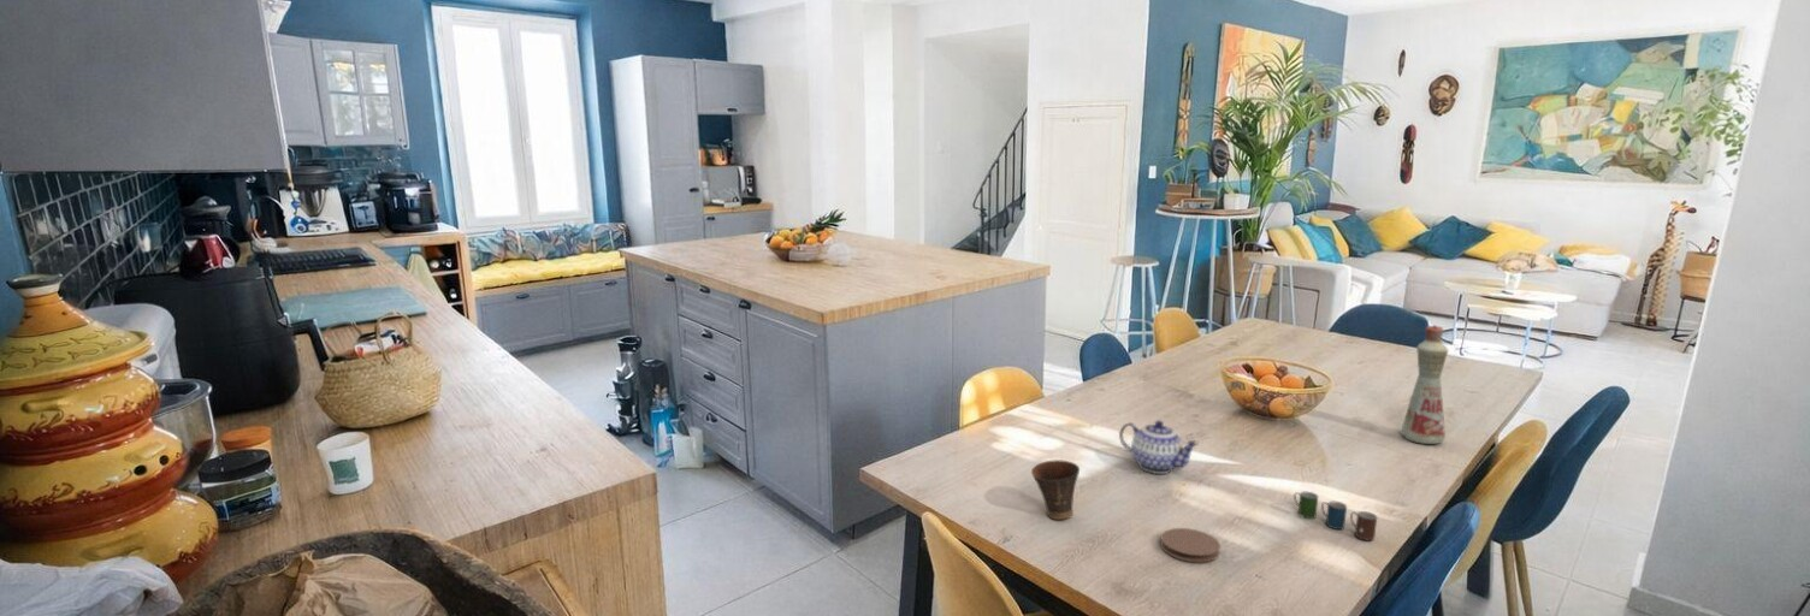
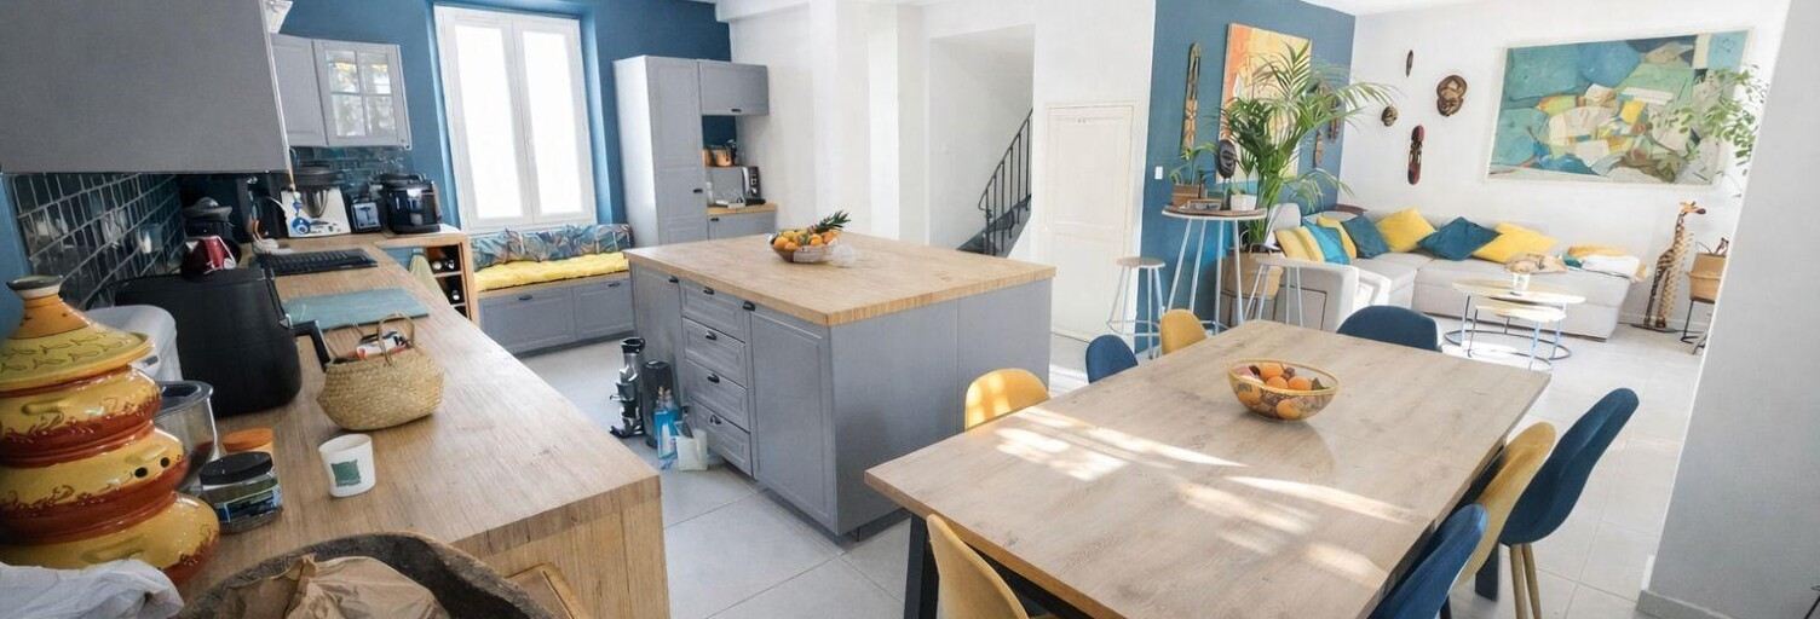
- bottle (1429, 383)
- coaster (1189, 544)
- cup (1054, 491)
- cup (1333, 507)
- teapot (1157, 444)
